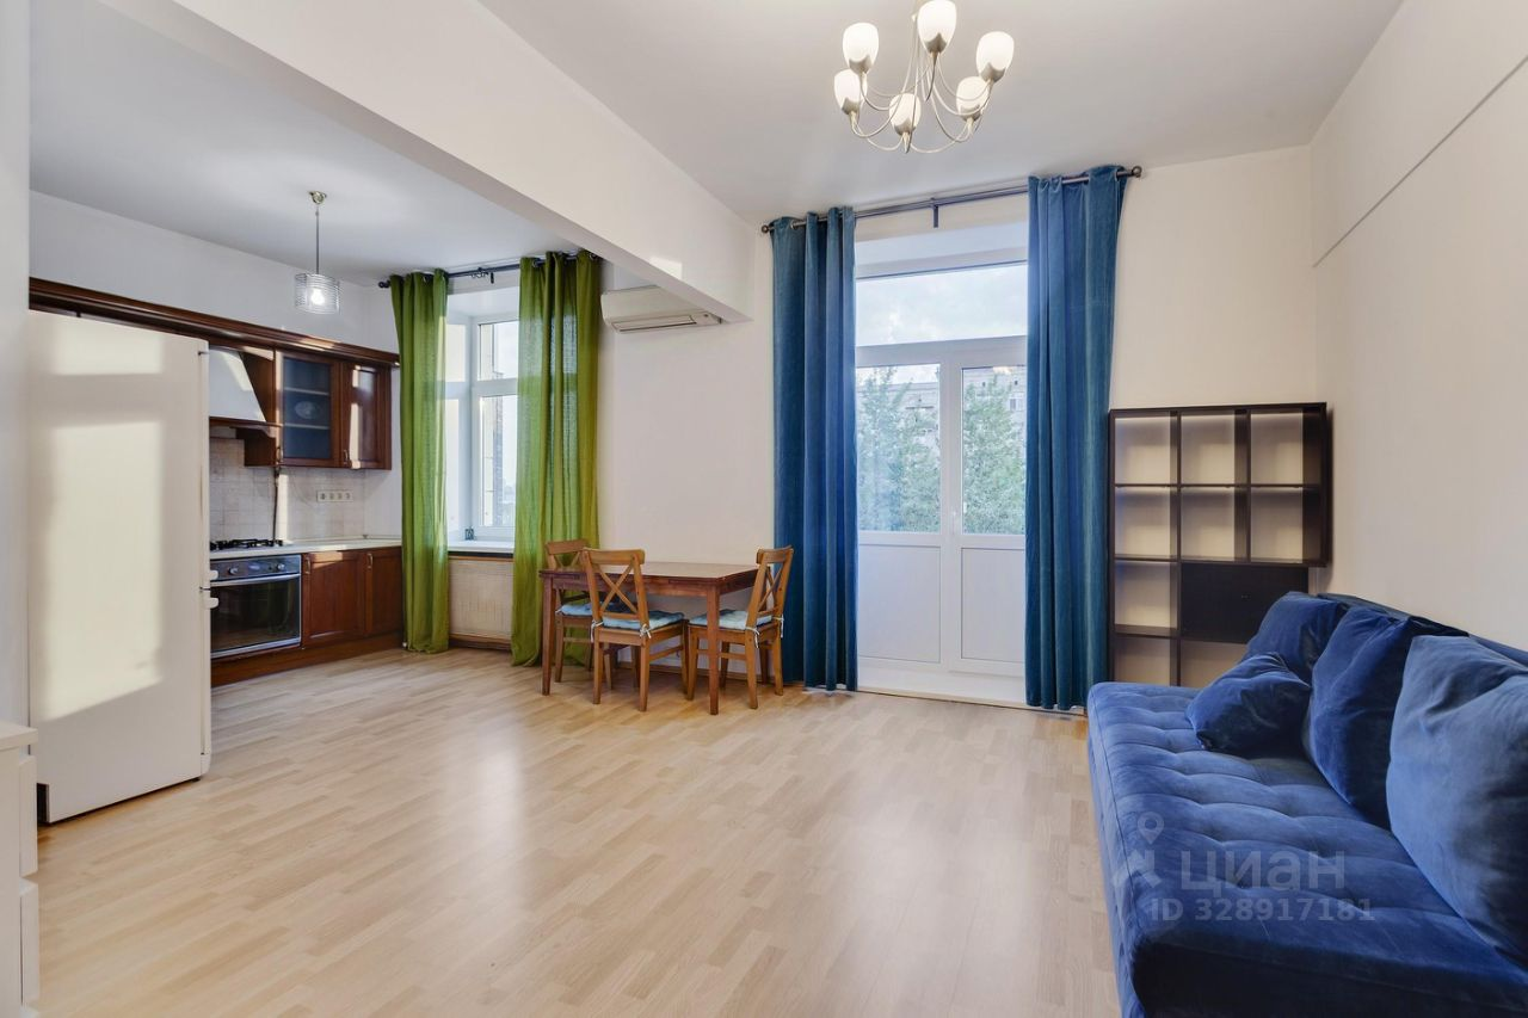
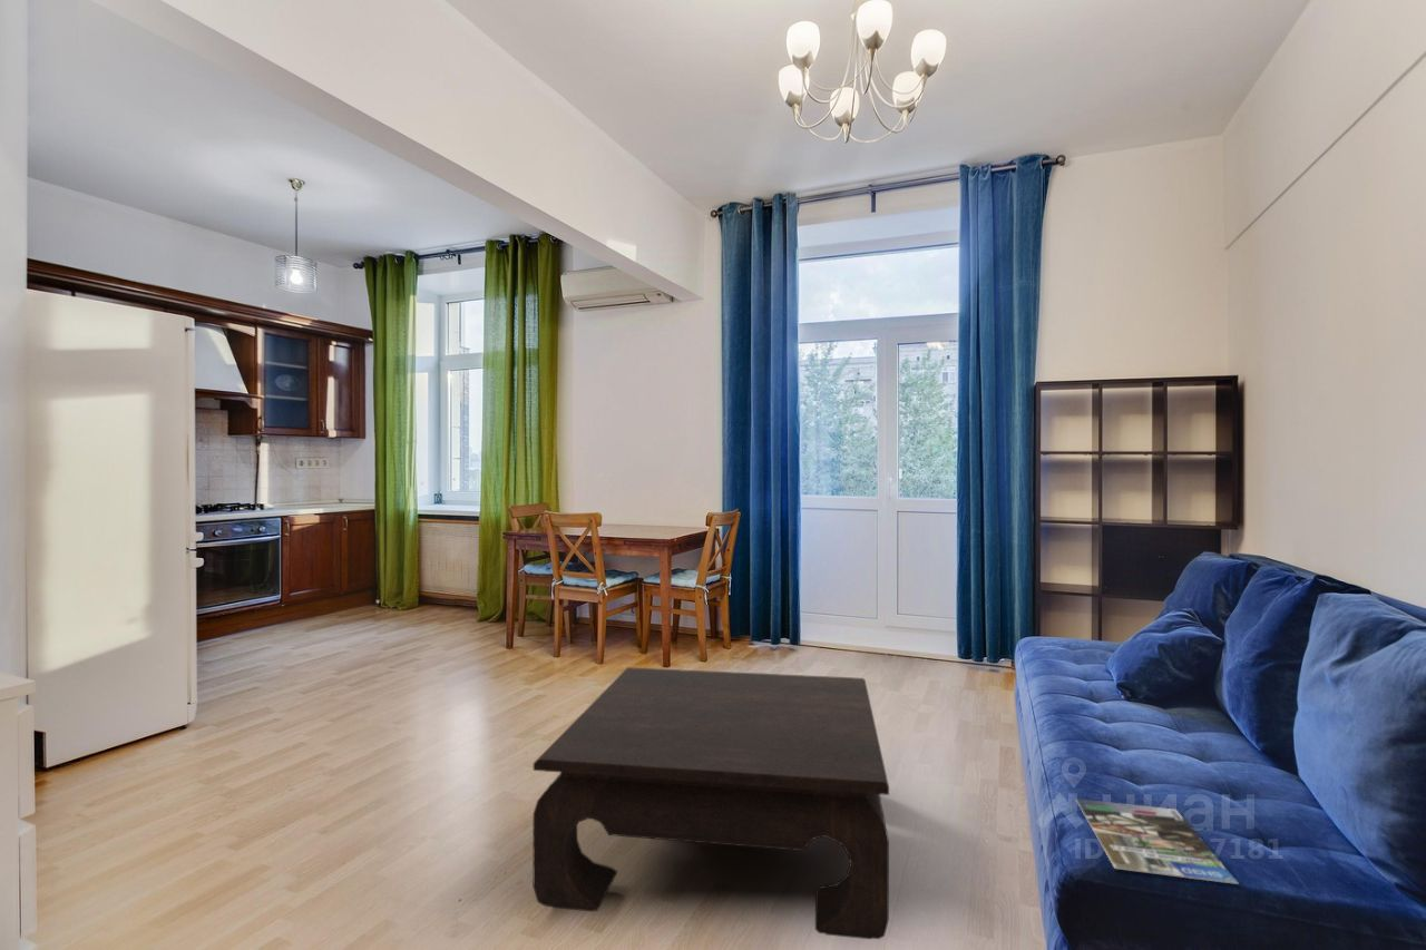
+ coffee table (726, 775)
+ magazine (1147, 836)
